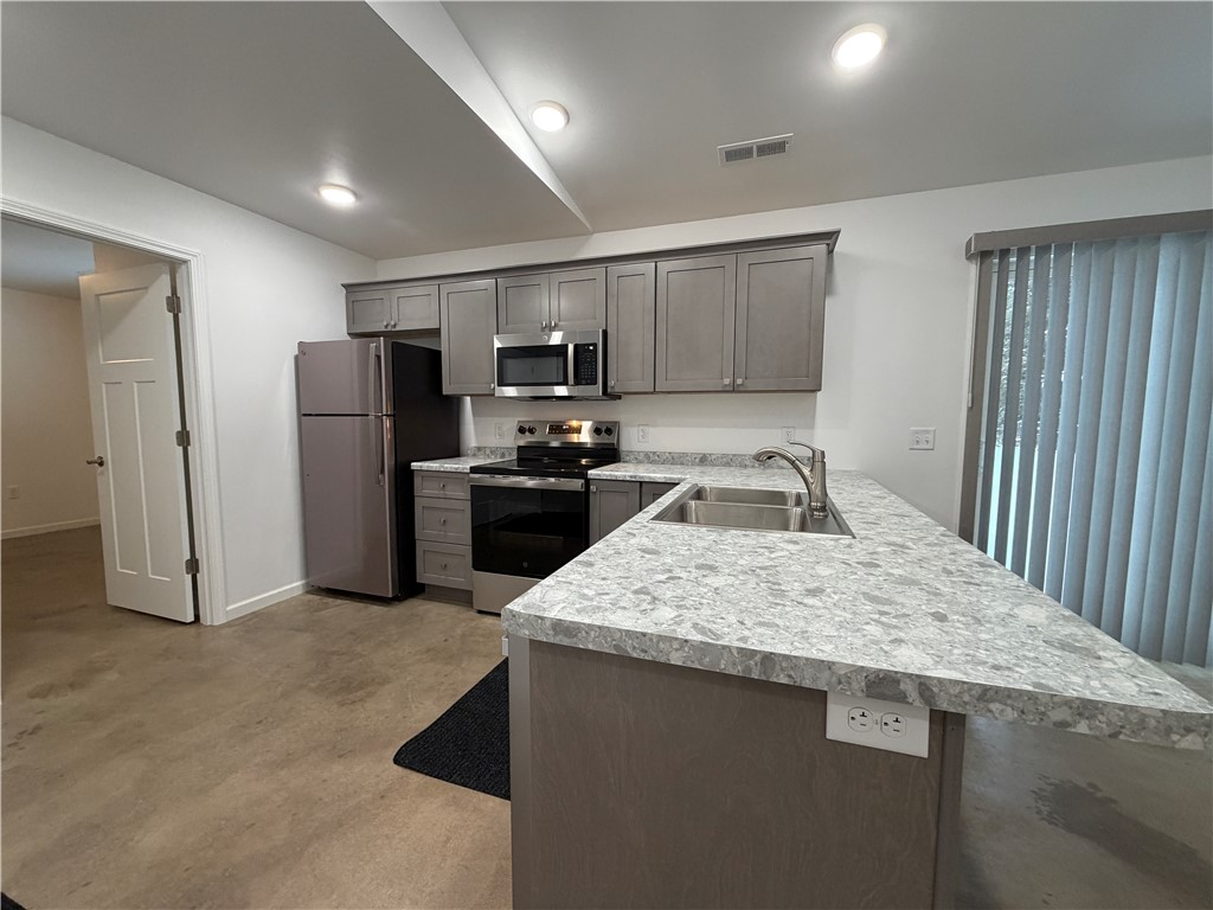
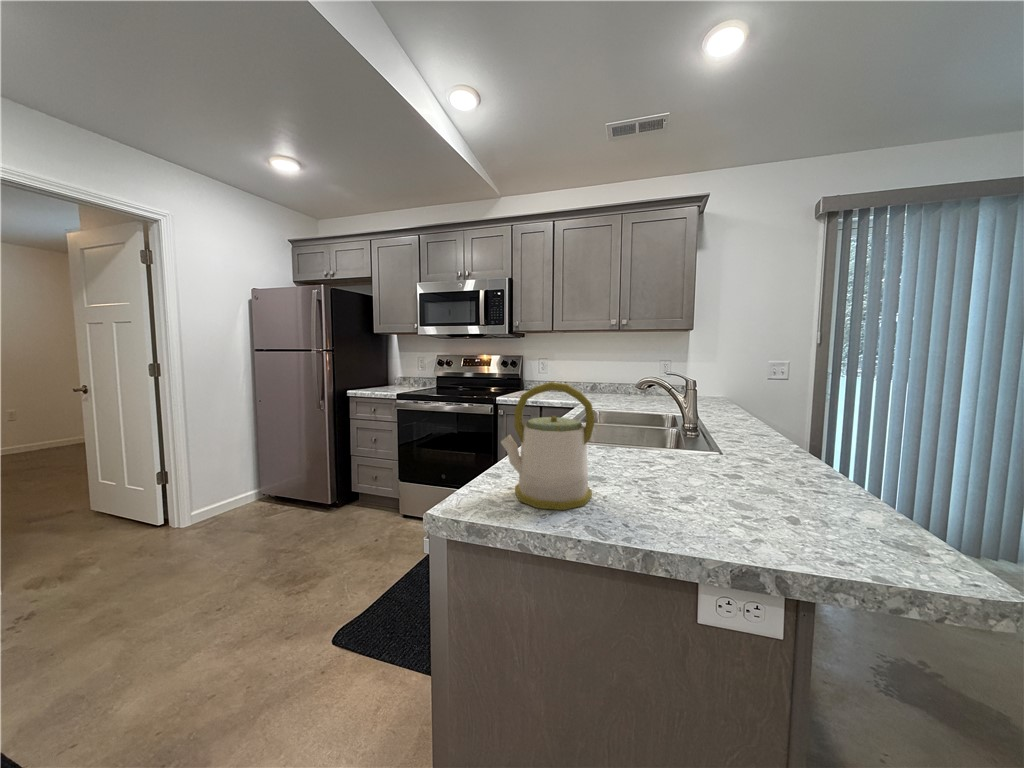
+ kettle (546, 438)
